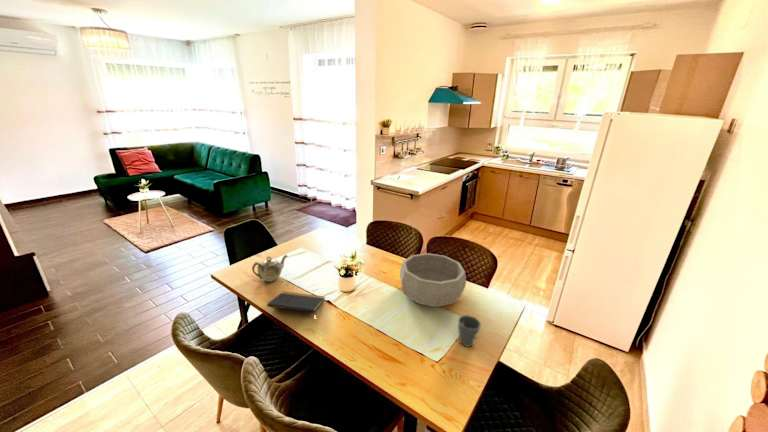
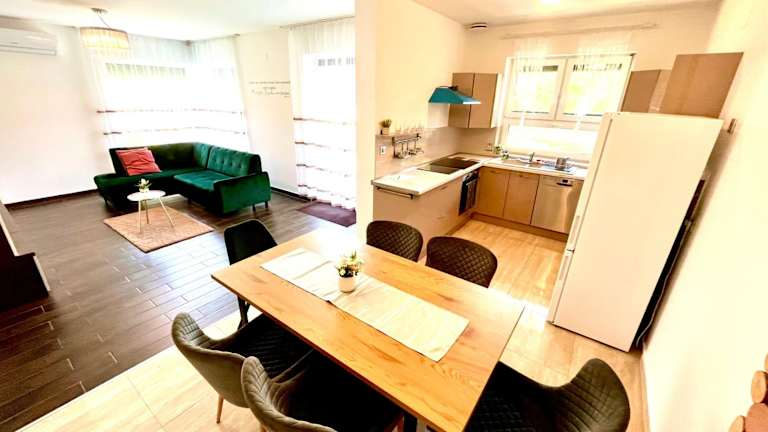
- decorative bowl (431, 280)
- teapot (271, 267)
- notepad (297, 301)
- mug (469, 330)
